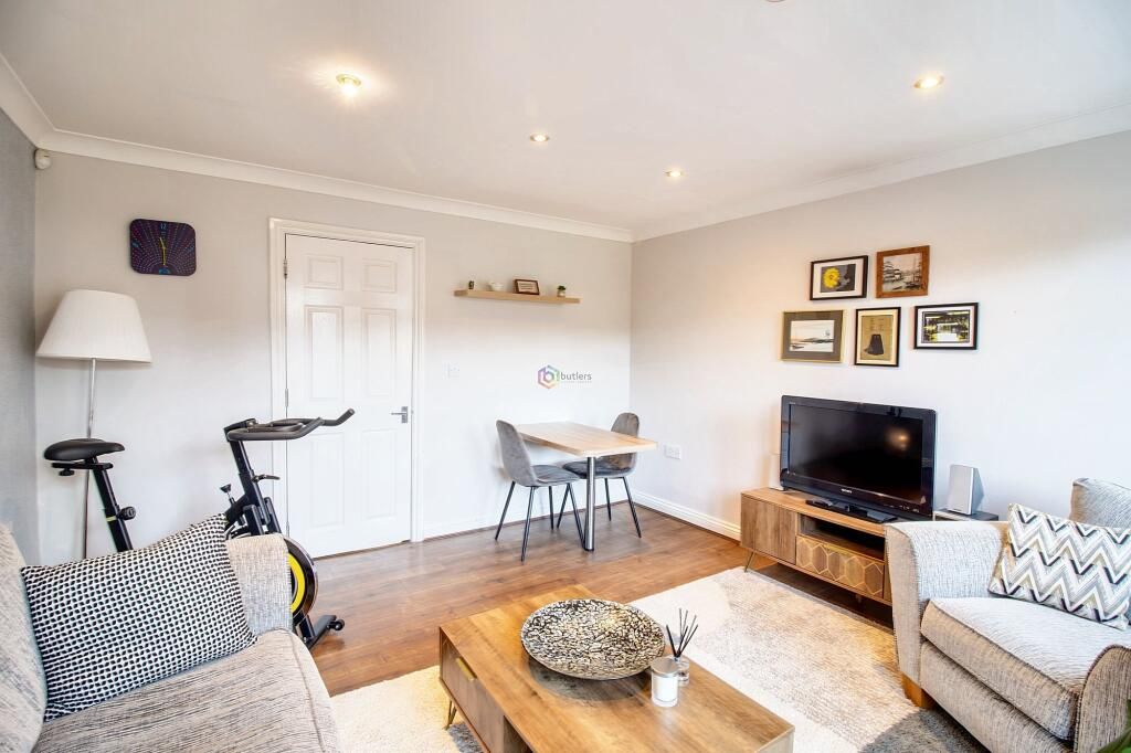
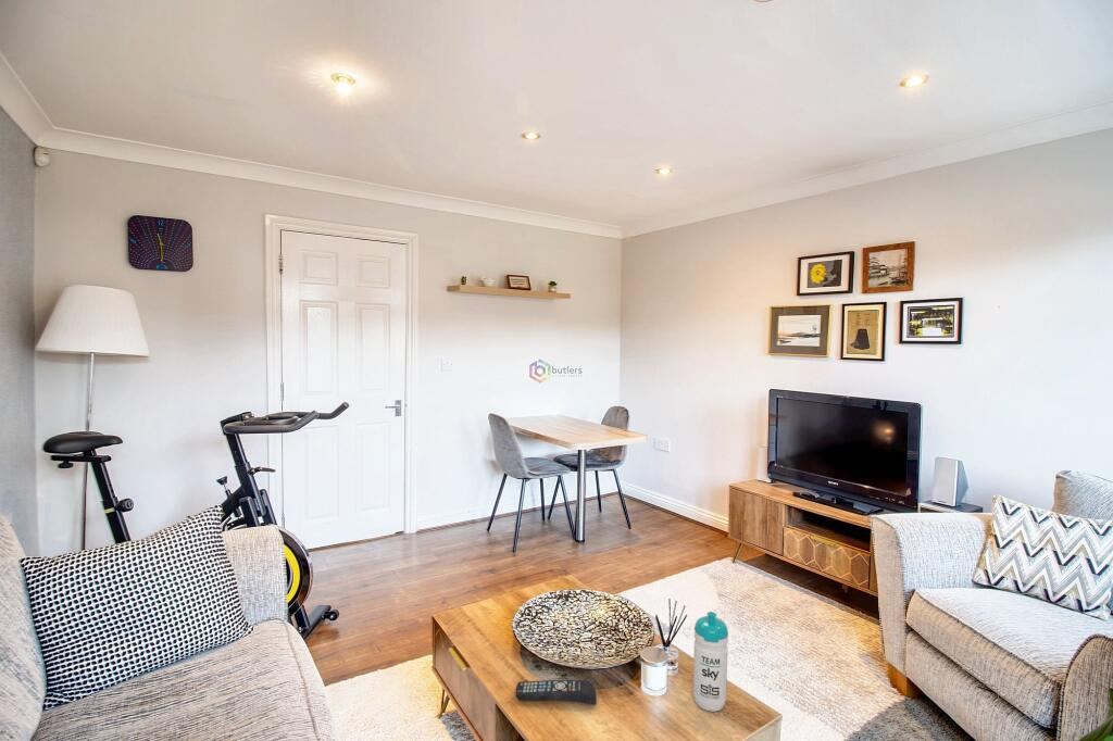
+ remote control (555, 691)
+ water bottle (710, 657)
